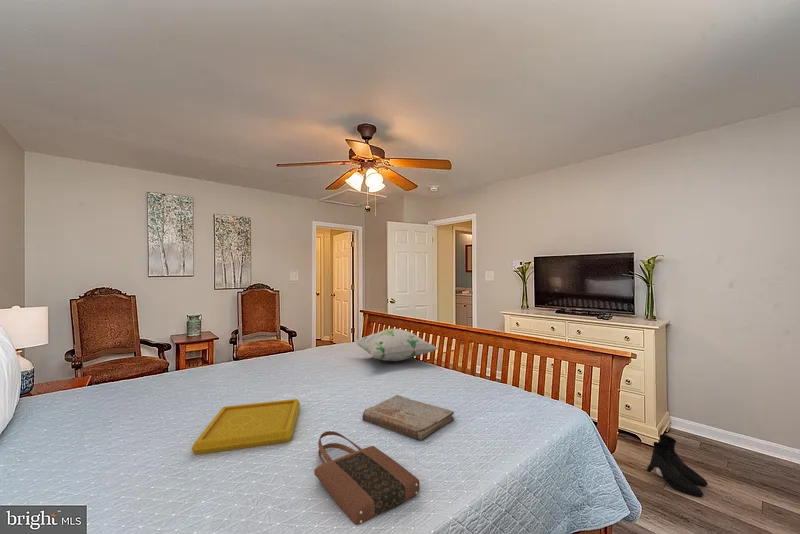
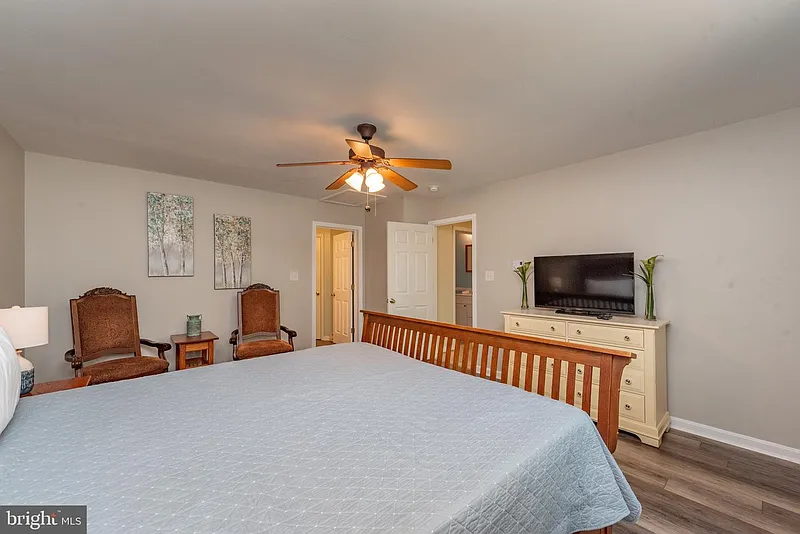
- tote bag (353, 465)
- boots (676, 461)
- serving tray (253, 423)
- decorative pillow (394, 344)
- book (407, 414)
